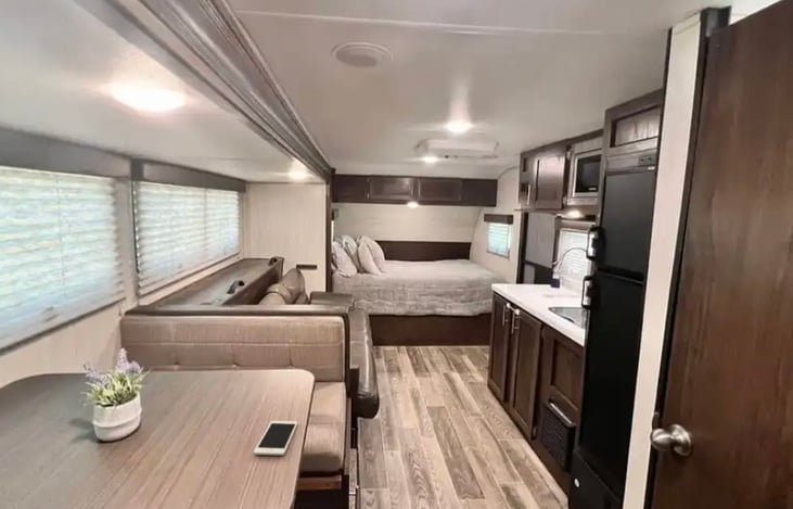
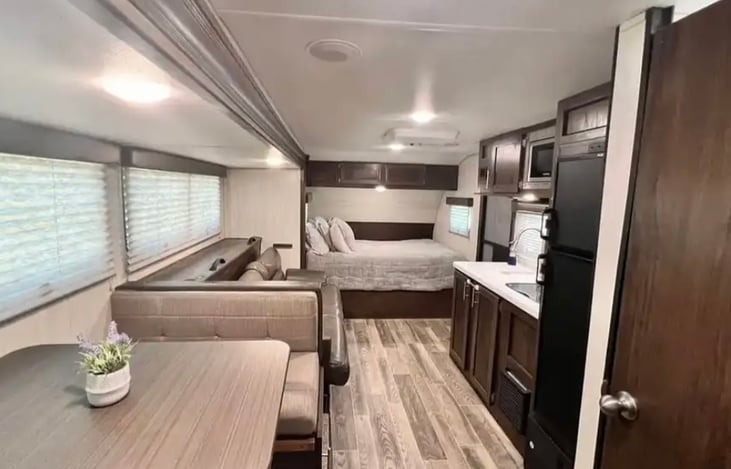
- cell phone (277, 436)
